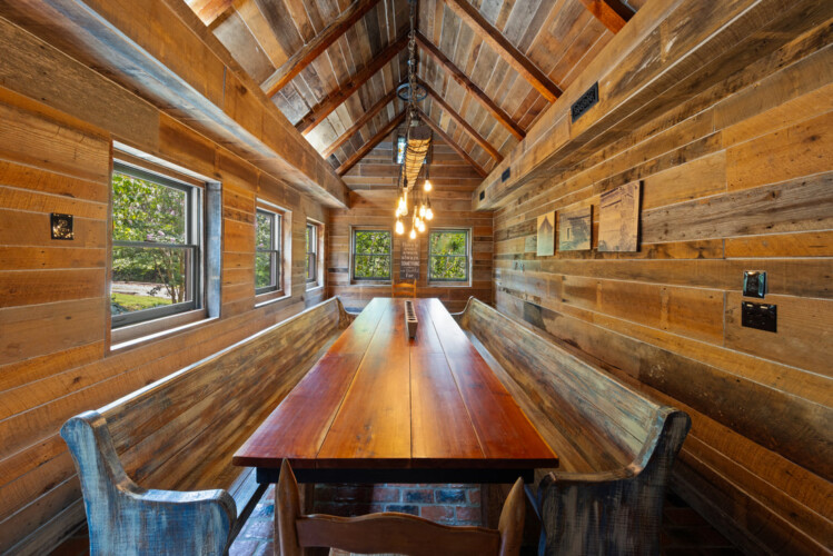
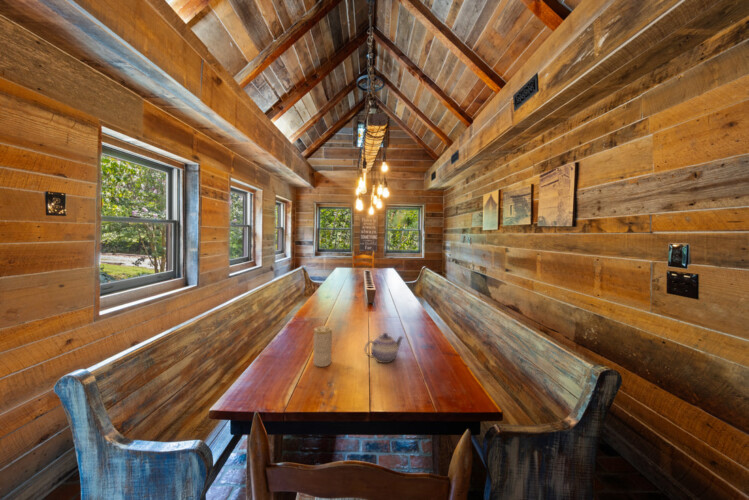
+ candle (322, 346)
+ teapot (384, 346)
